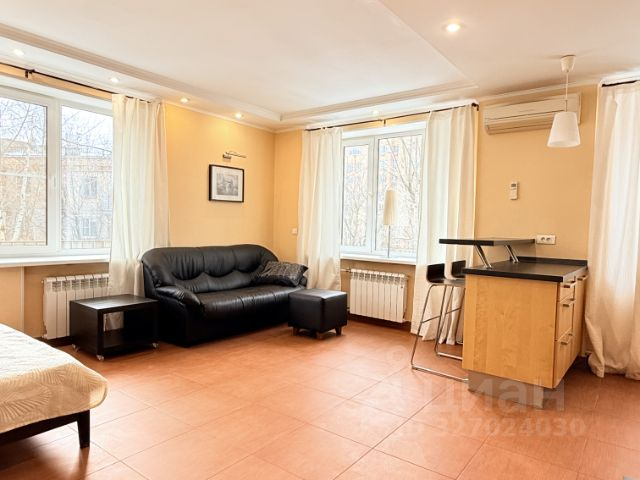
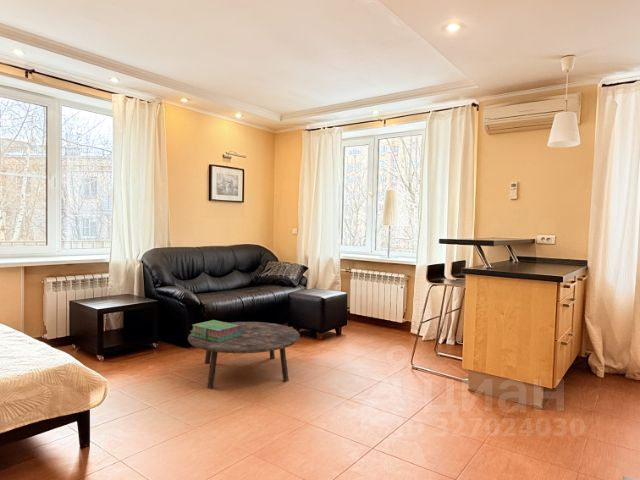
+ coffee table (244, 352)
+ stack of books (216, 330)
